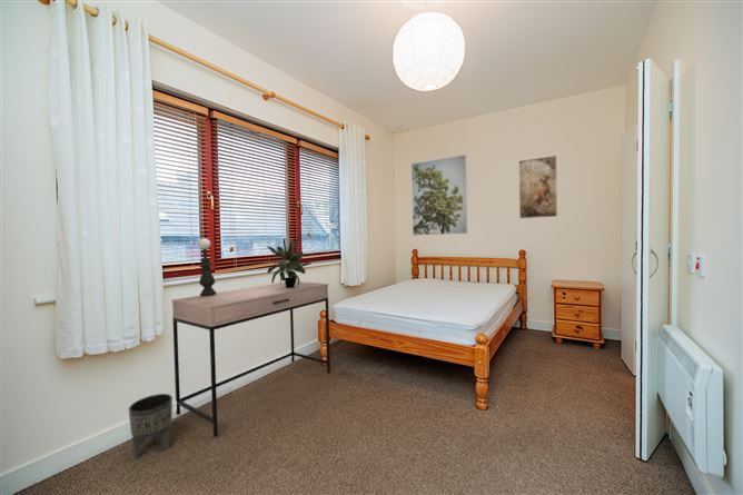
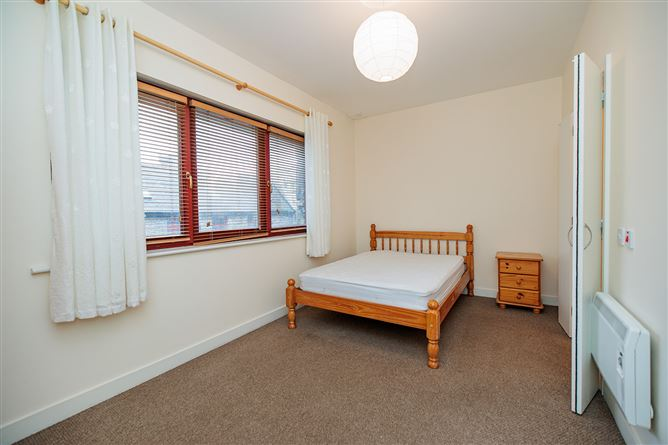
- planter (151, 425)
- potted plant (288, 263)
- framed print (438, 197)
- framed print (537, 188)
- table lamp (207, 266)
- desk (271, 360)
